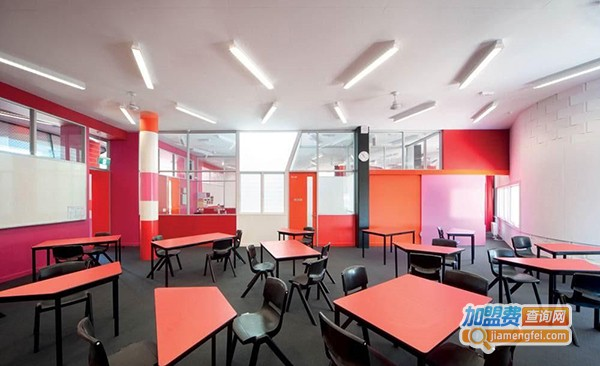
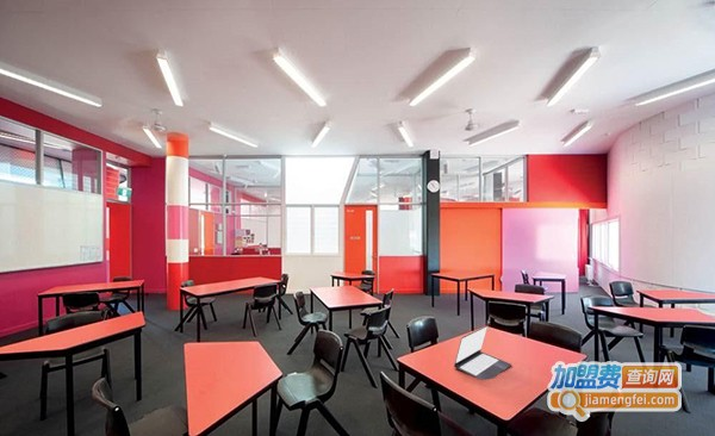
+ laptop (480, 349)
